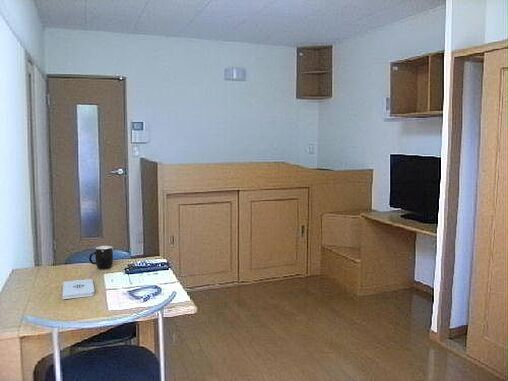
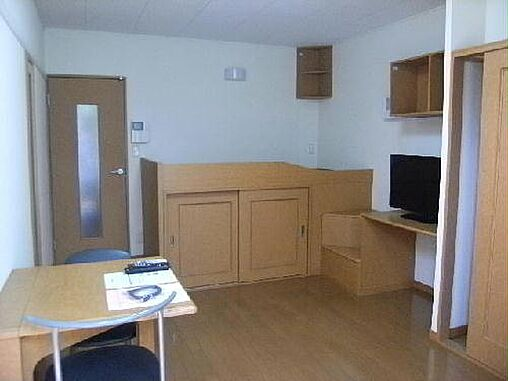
- mug (101, 257)
- notepad (78, 288)
